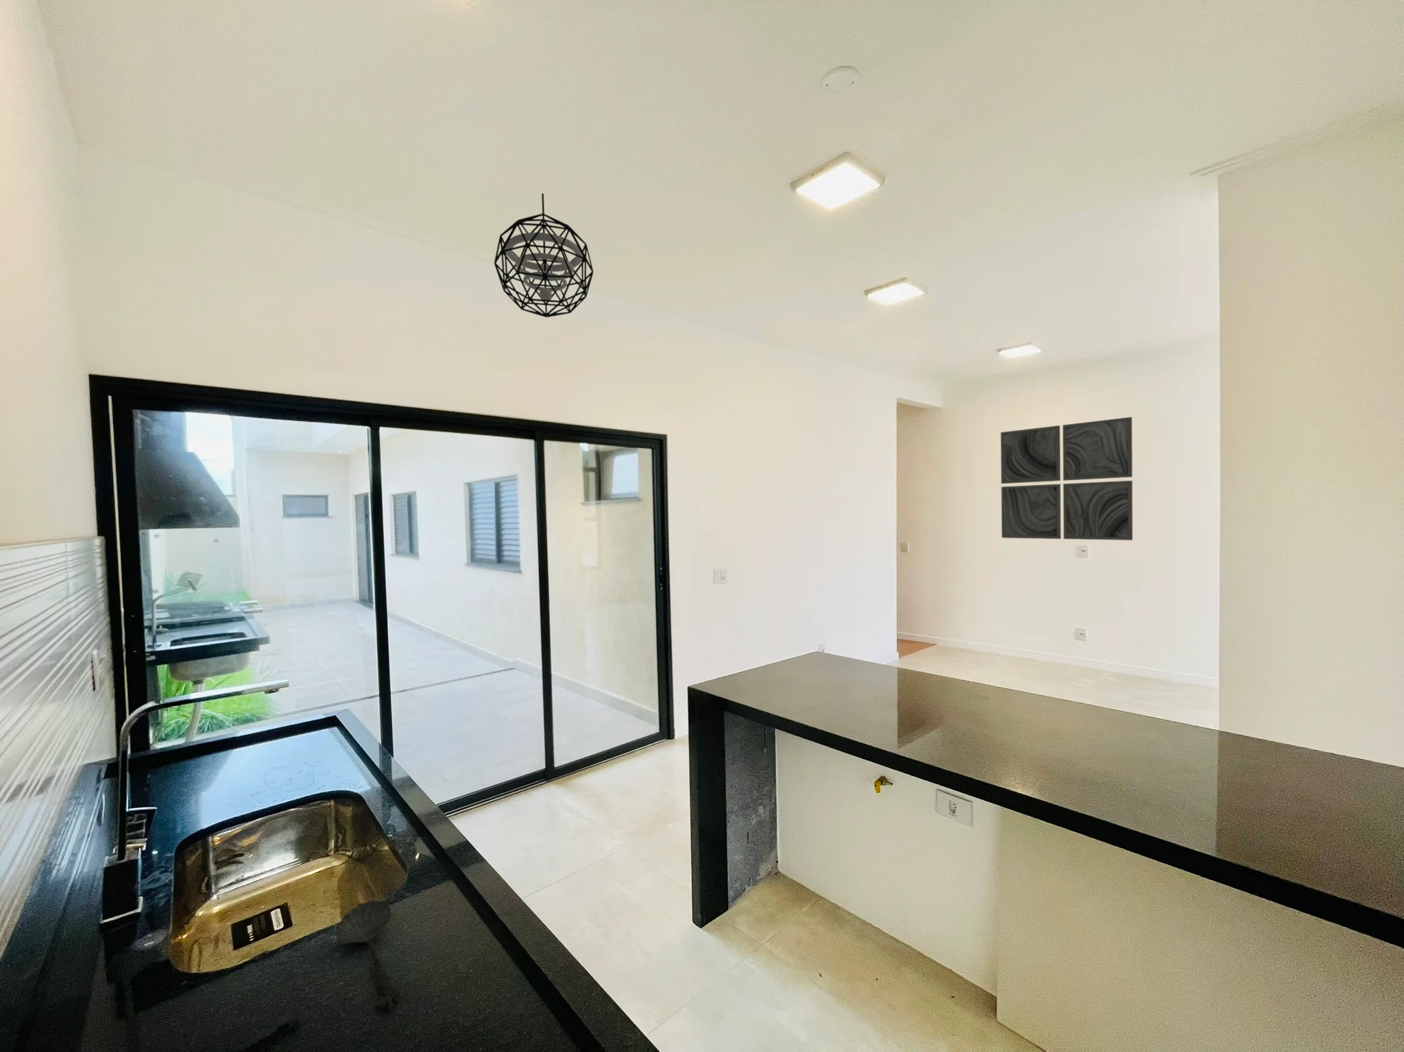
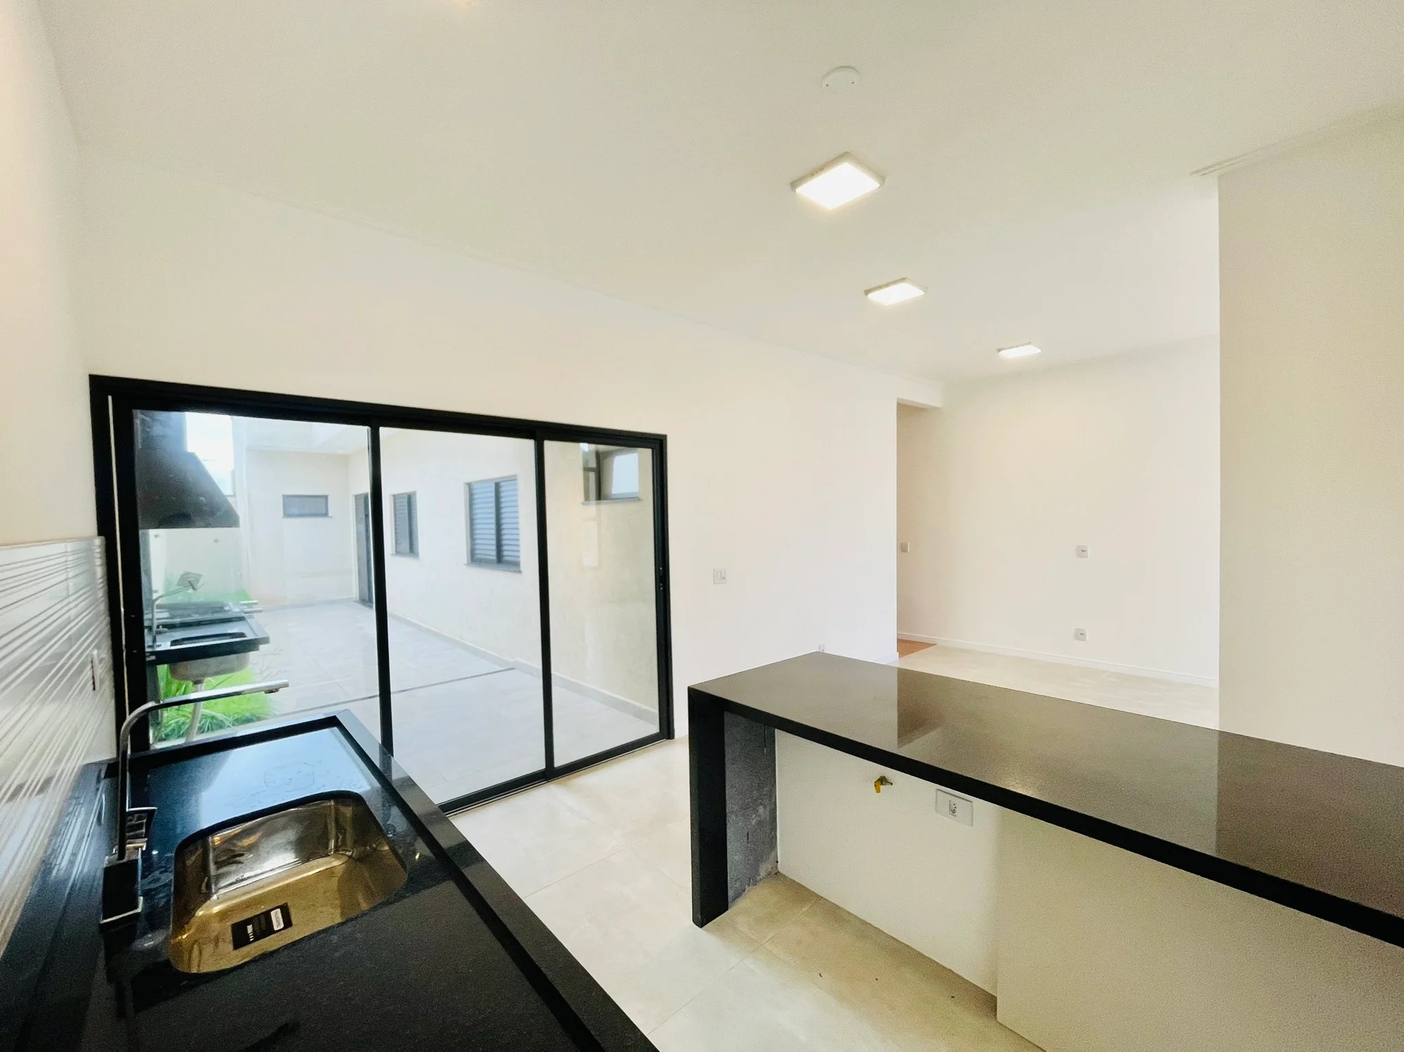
- spoon (373, 951)
- wall art (1064, 484)
- pendant light (544, 255)
